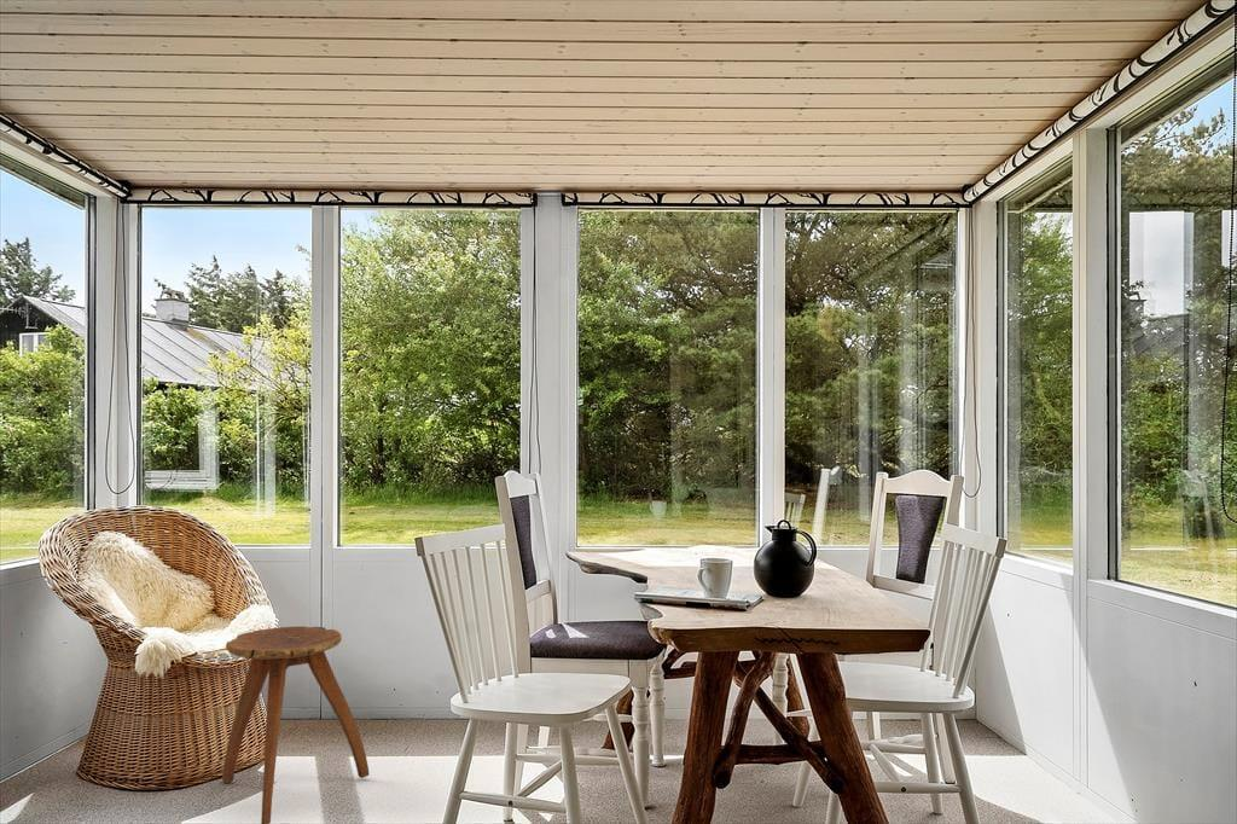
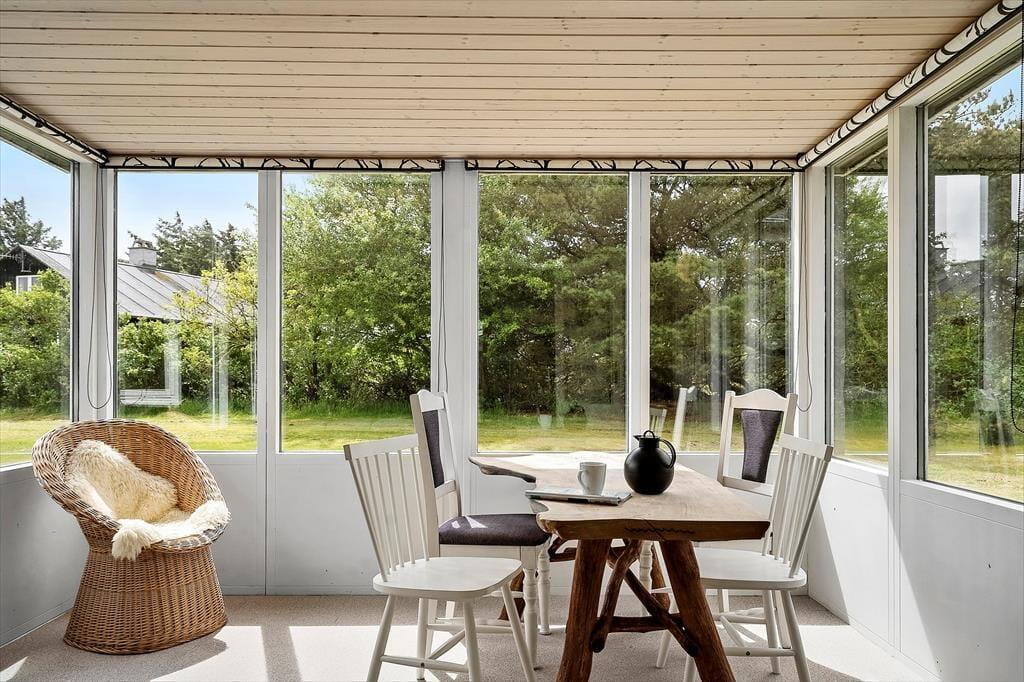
- stool (280, 710)
